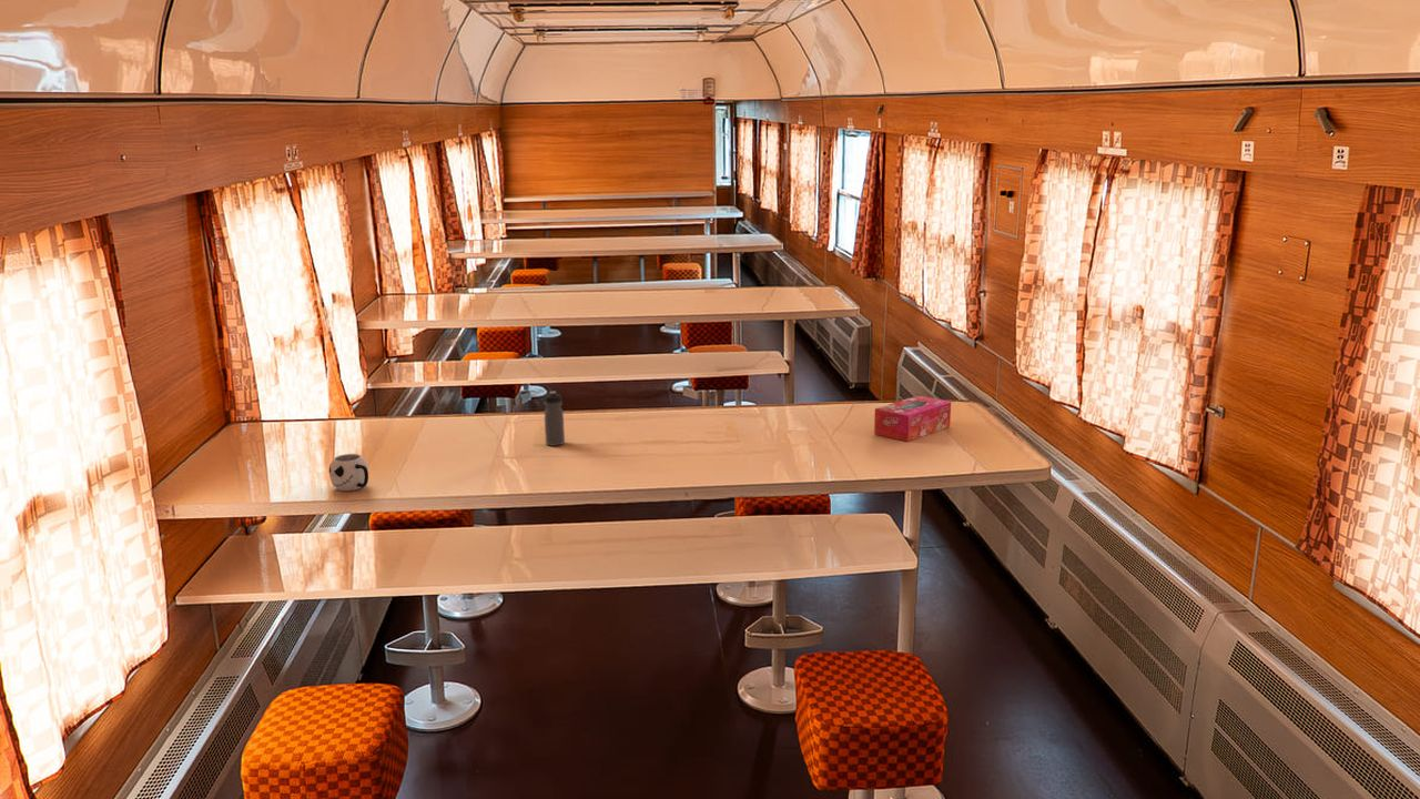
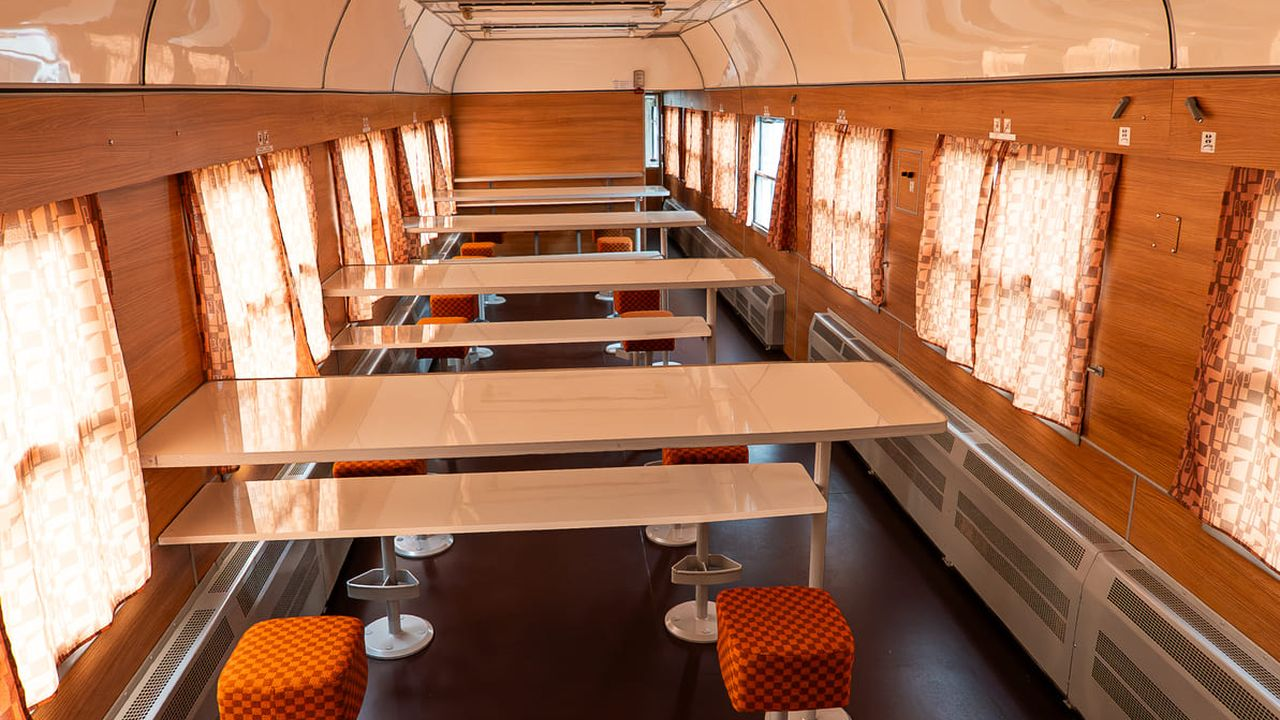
- mug (353, 473)
- tissue box (912, 417)
- water bottle (554, 417)
